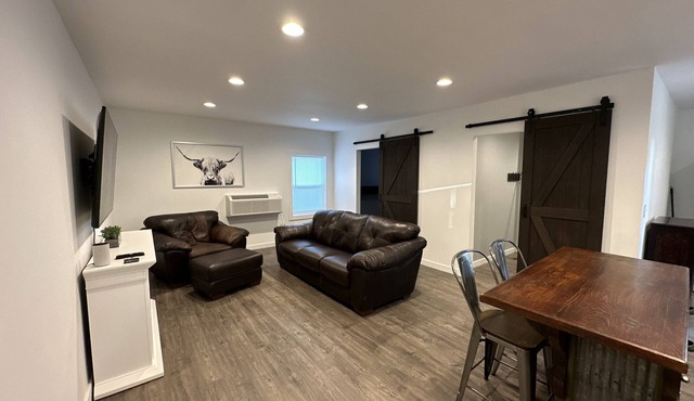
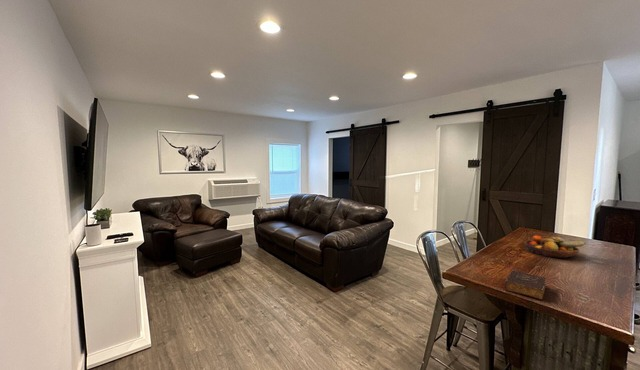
+ book (525, 283)
+ fruit bowl (550, 243)
